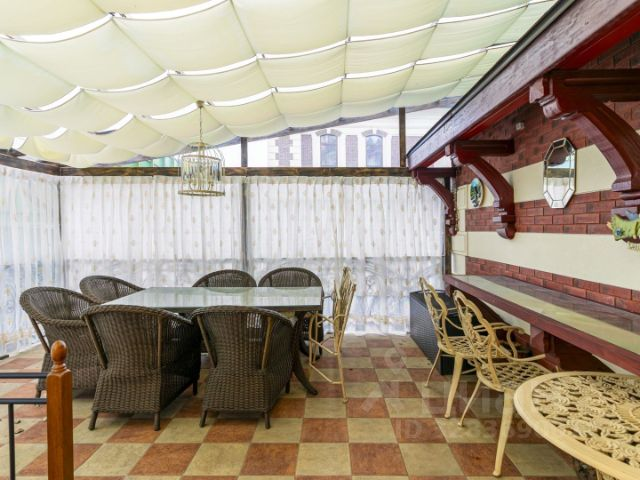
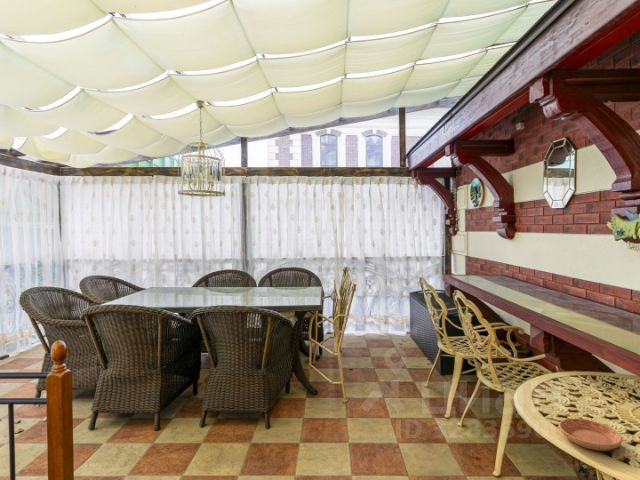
+ saucer (589, 435)
